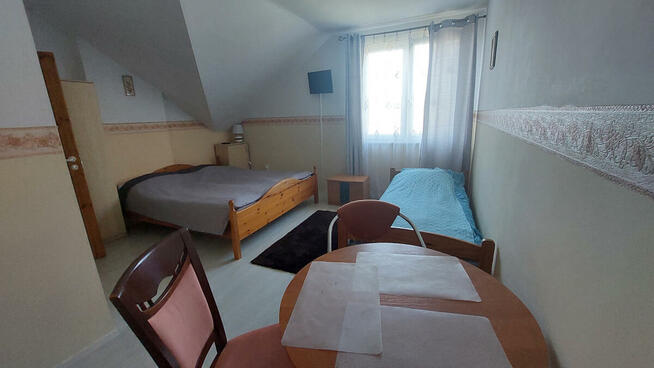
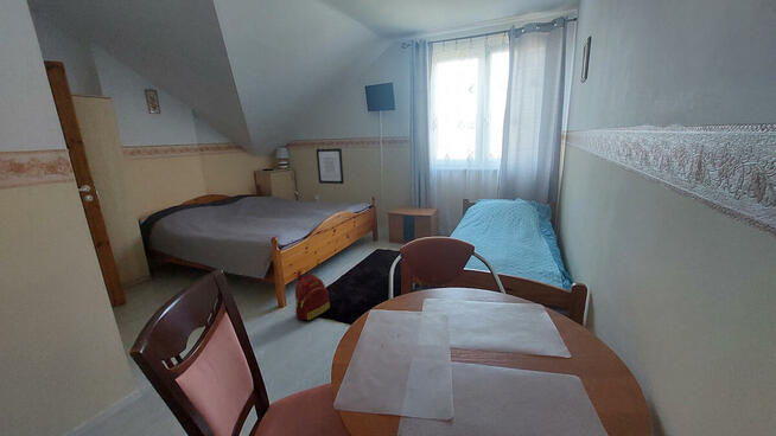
+ backpack (310, 291)
+ wall art (330, 166)
